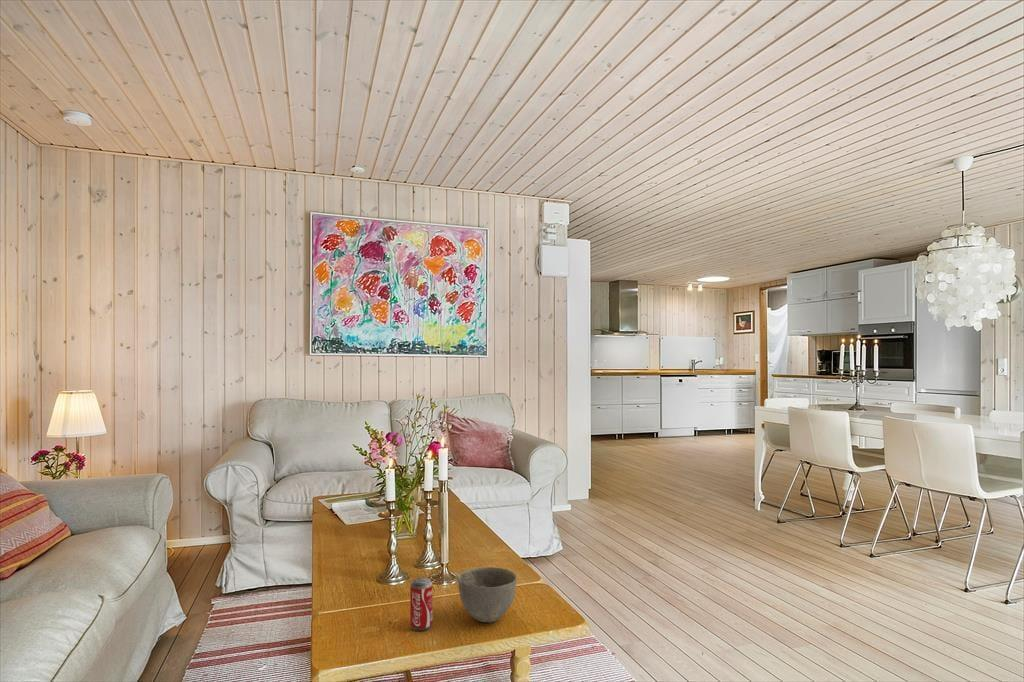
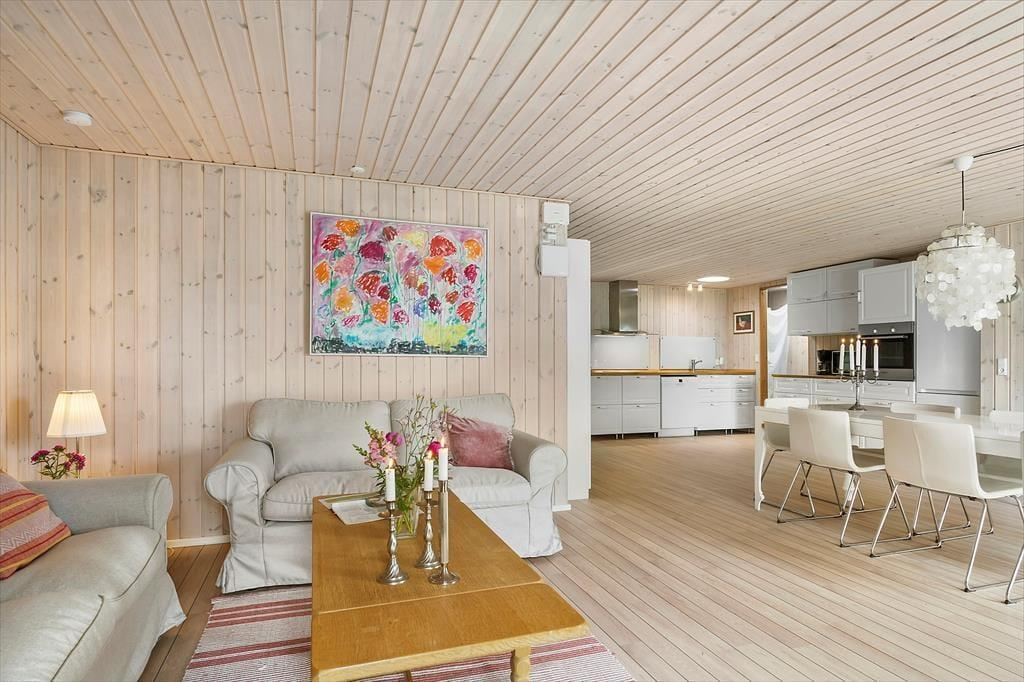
- bowl (487, 596)
- beverage can (421, 603)
